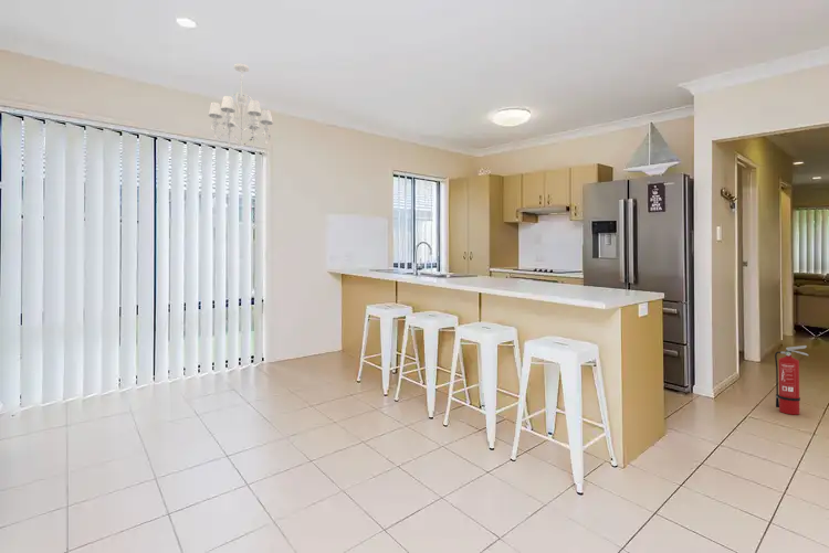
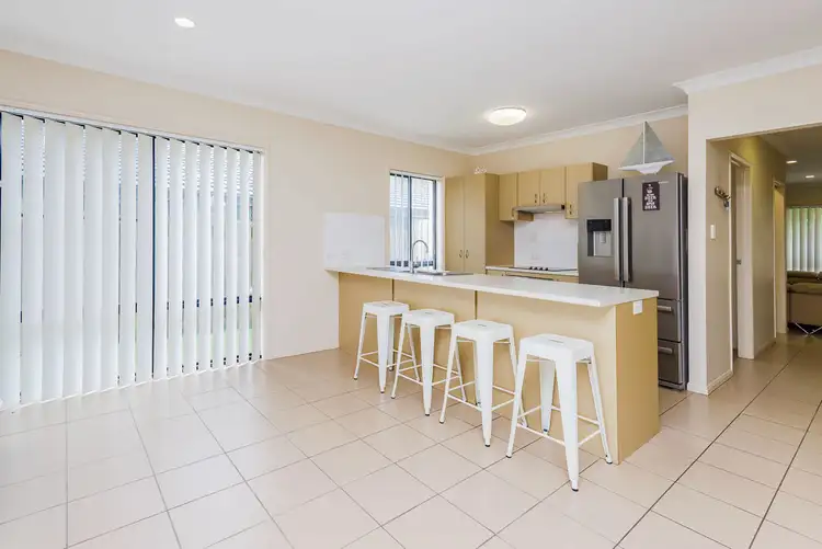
- chandelier (241, 106)
- fire extinguisher (791, 377)
